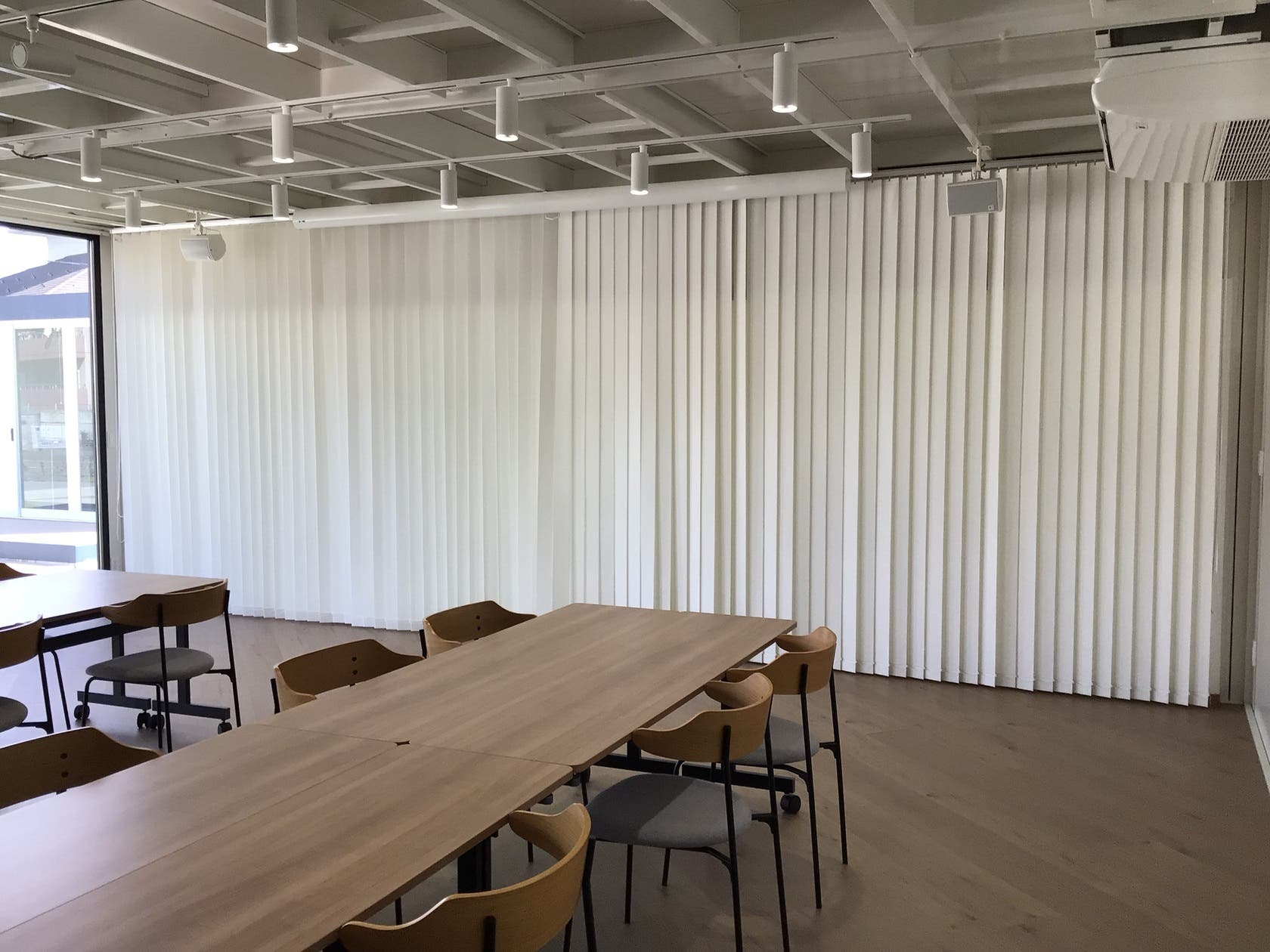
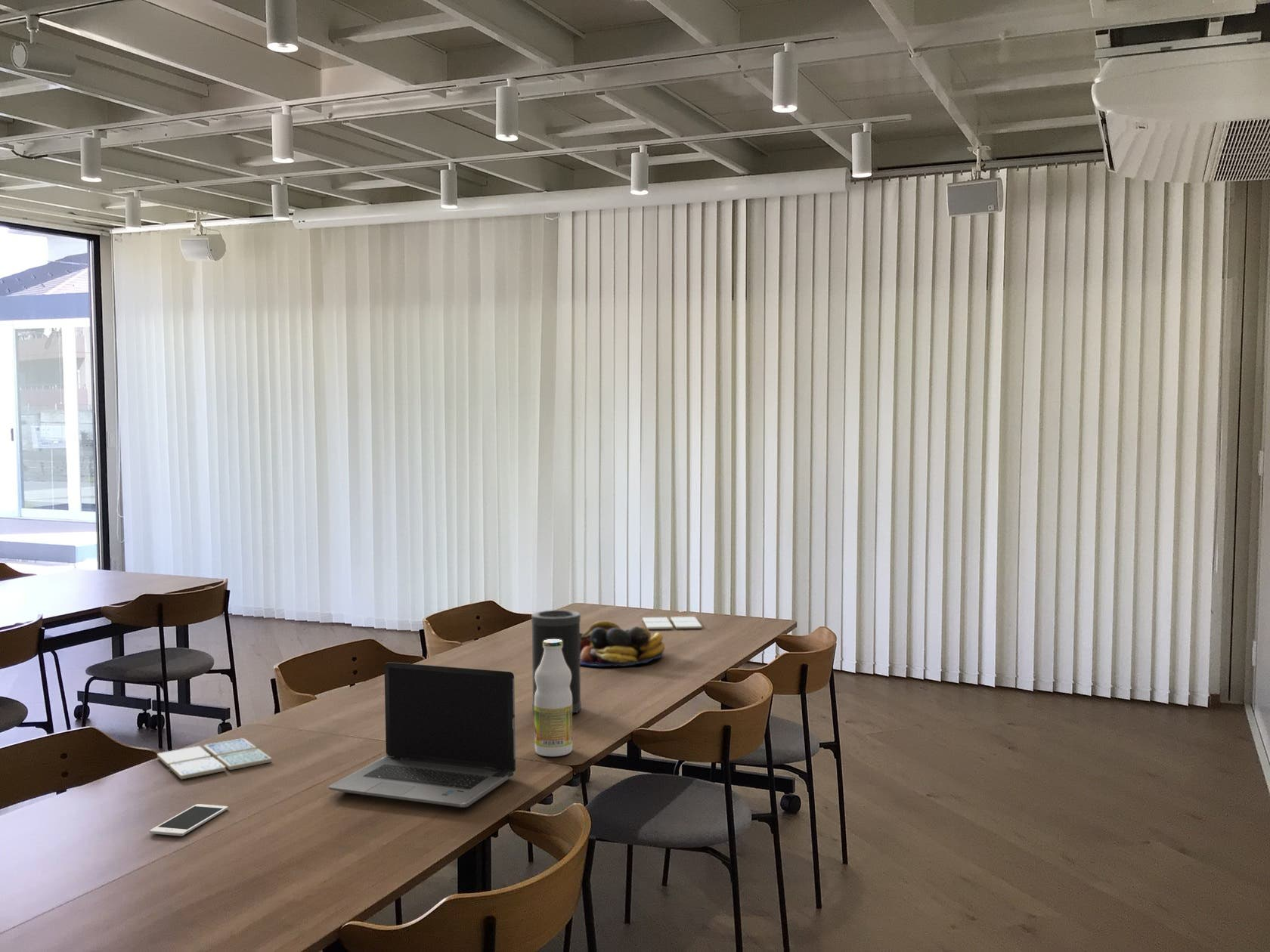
+ cell phone (190, 819)
+ laptop computer (423, 731)
+ bottle (553, 696)
+ fruit bowl (612, 638)
+ drink coaster (214, 758)
+ drink coaster (671, 623)
+ speaker (564, 659)
